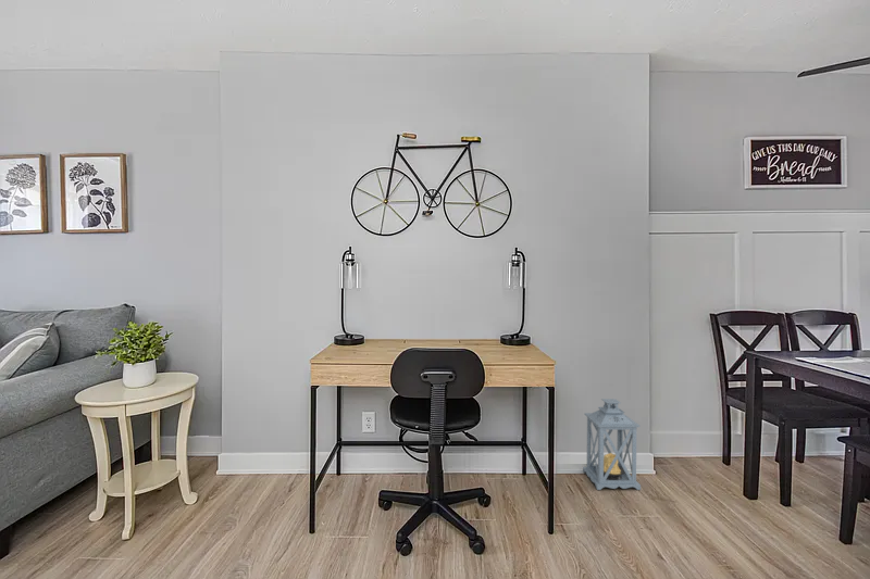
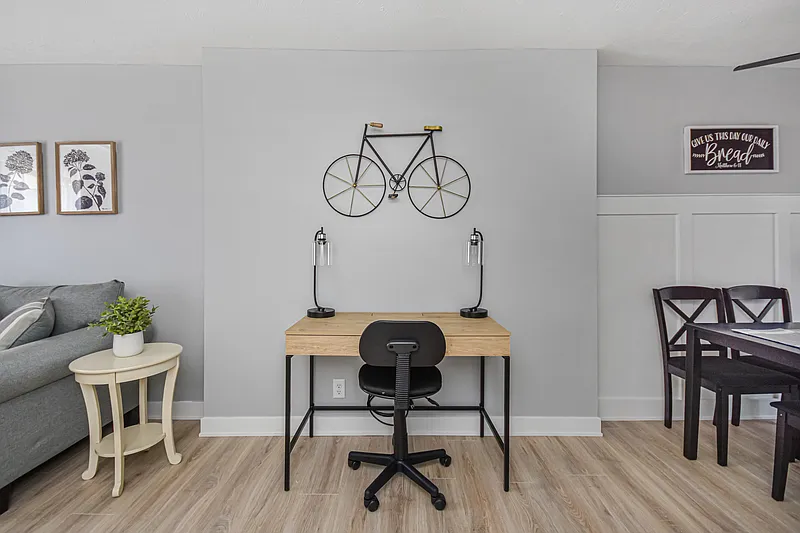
- lantern (610, 440)
